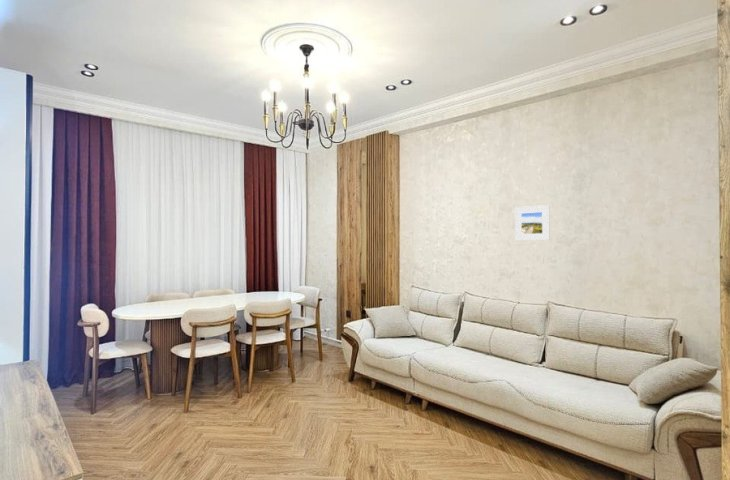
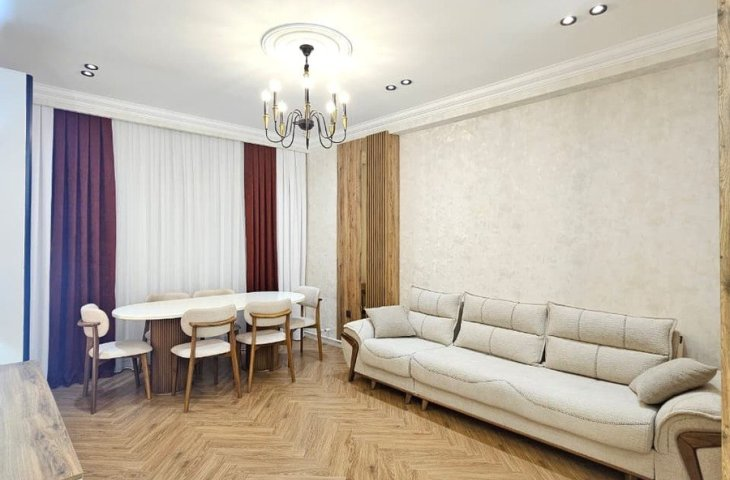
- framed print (531, 223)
